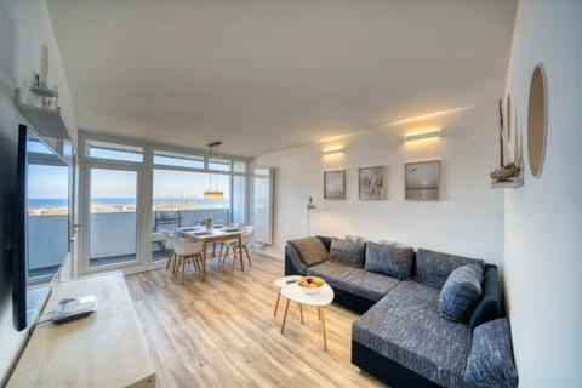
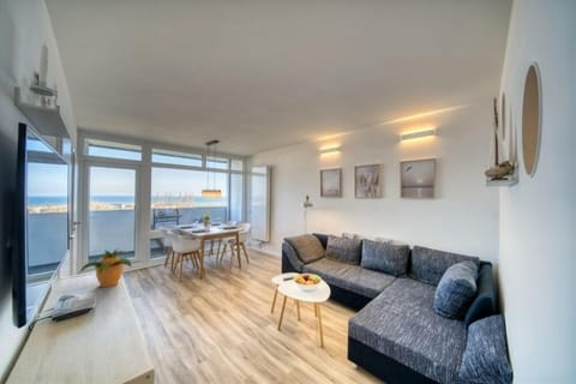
+ potted plant (112, 266)
